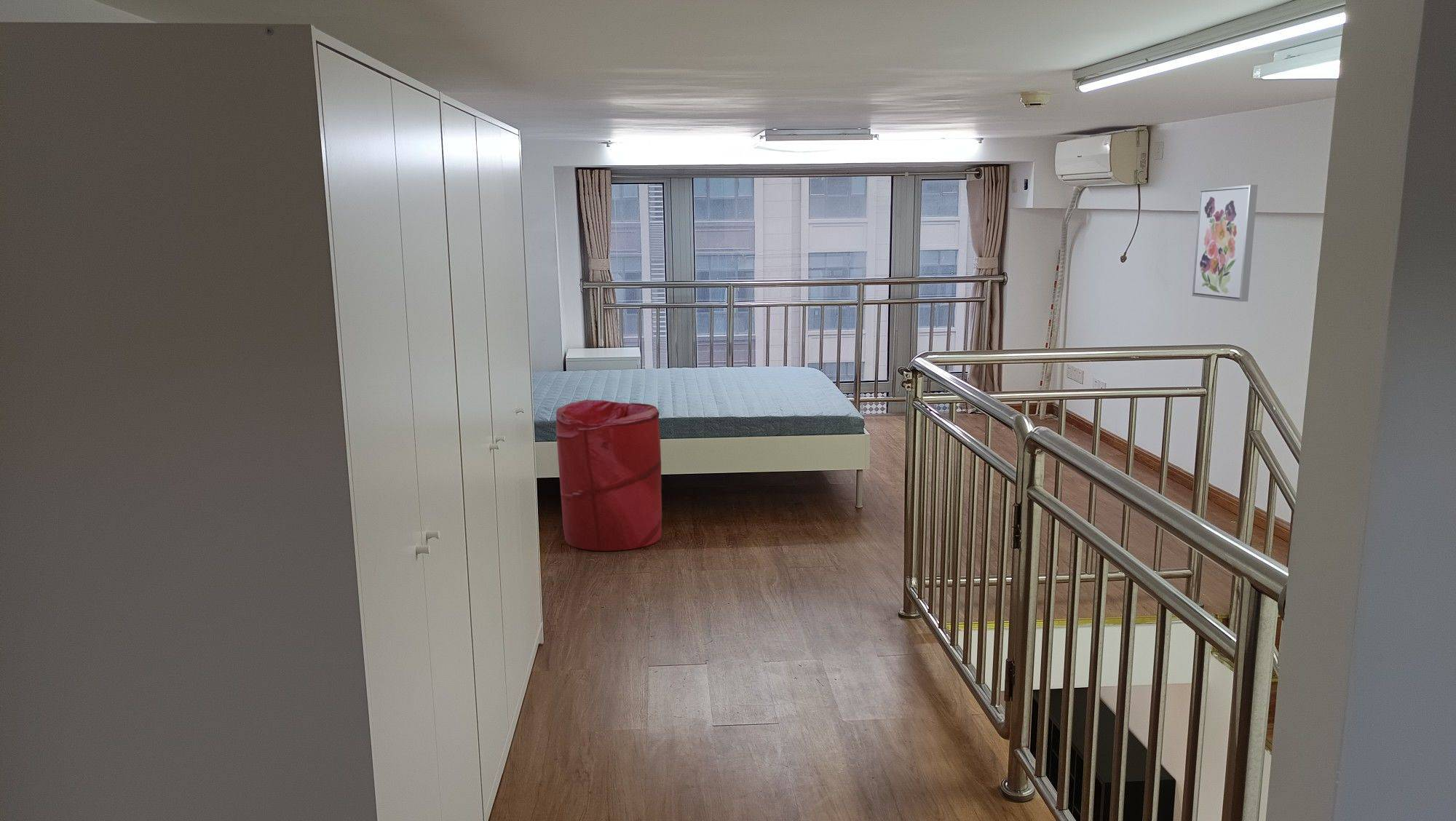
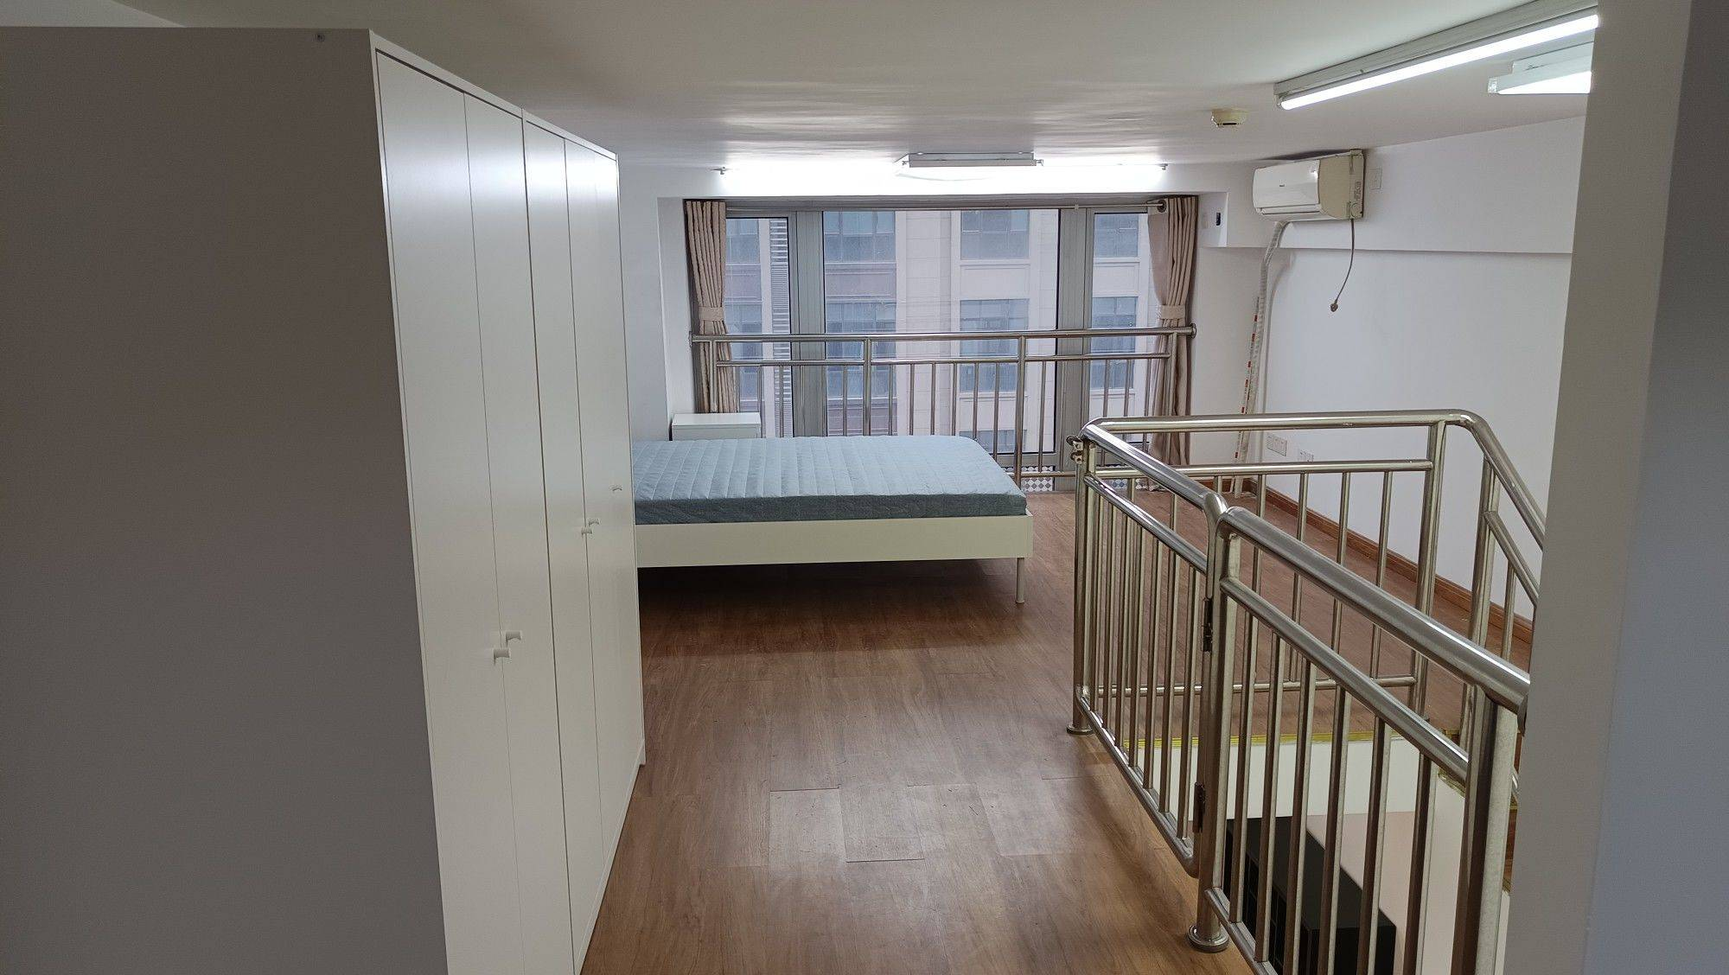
- laundry hamper (609, 472)
- wall art (1223, 243)
